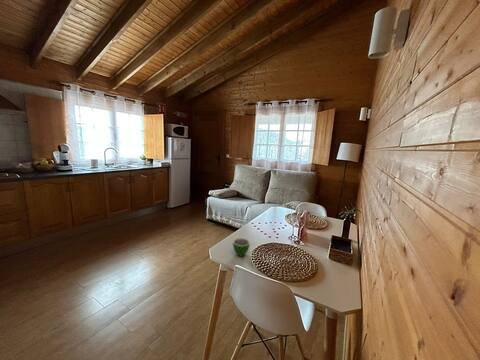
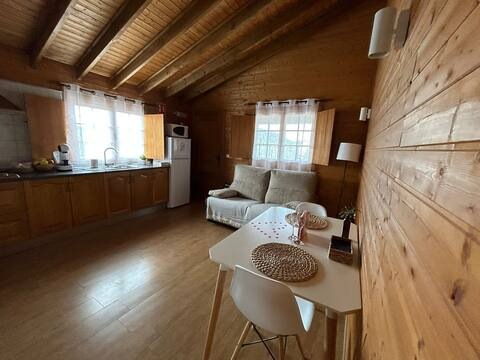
- teacup (240, 247)
